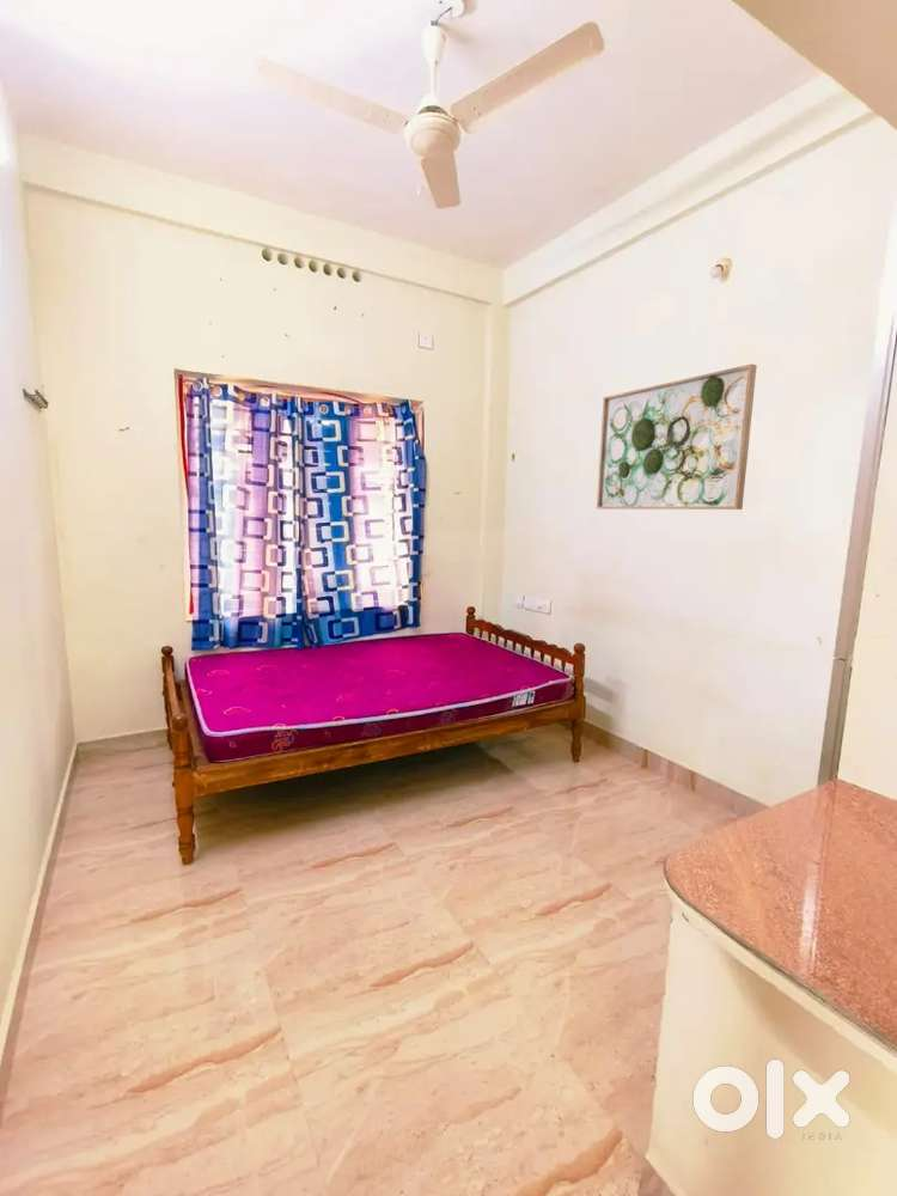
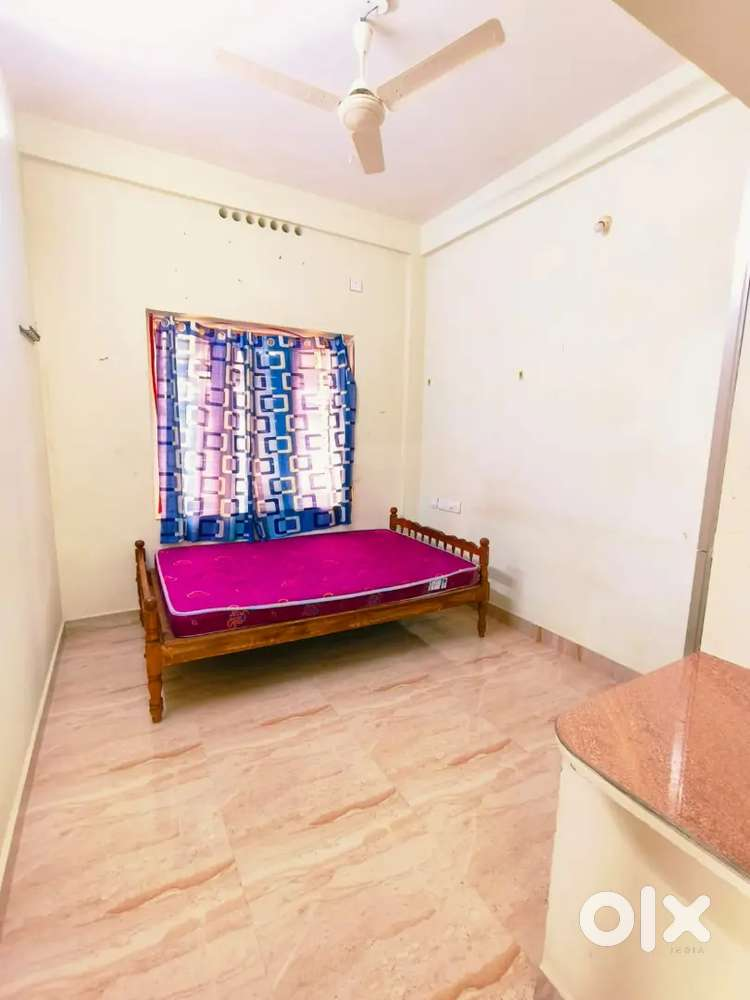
- wall art (663, 446)
